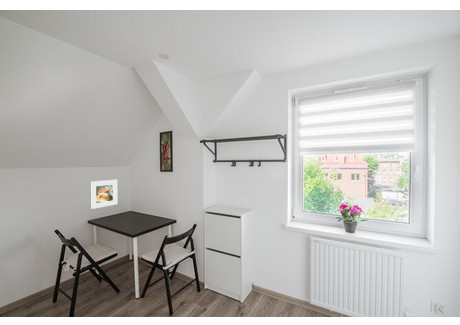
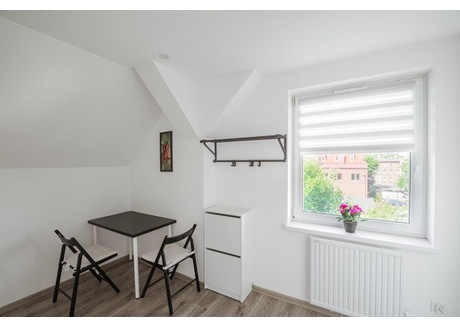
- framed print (104, 193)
